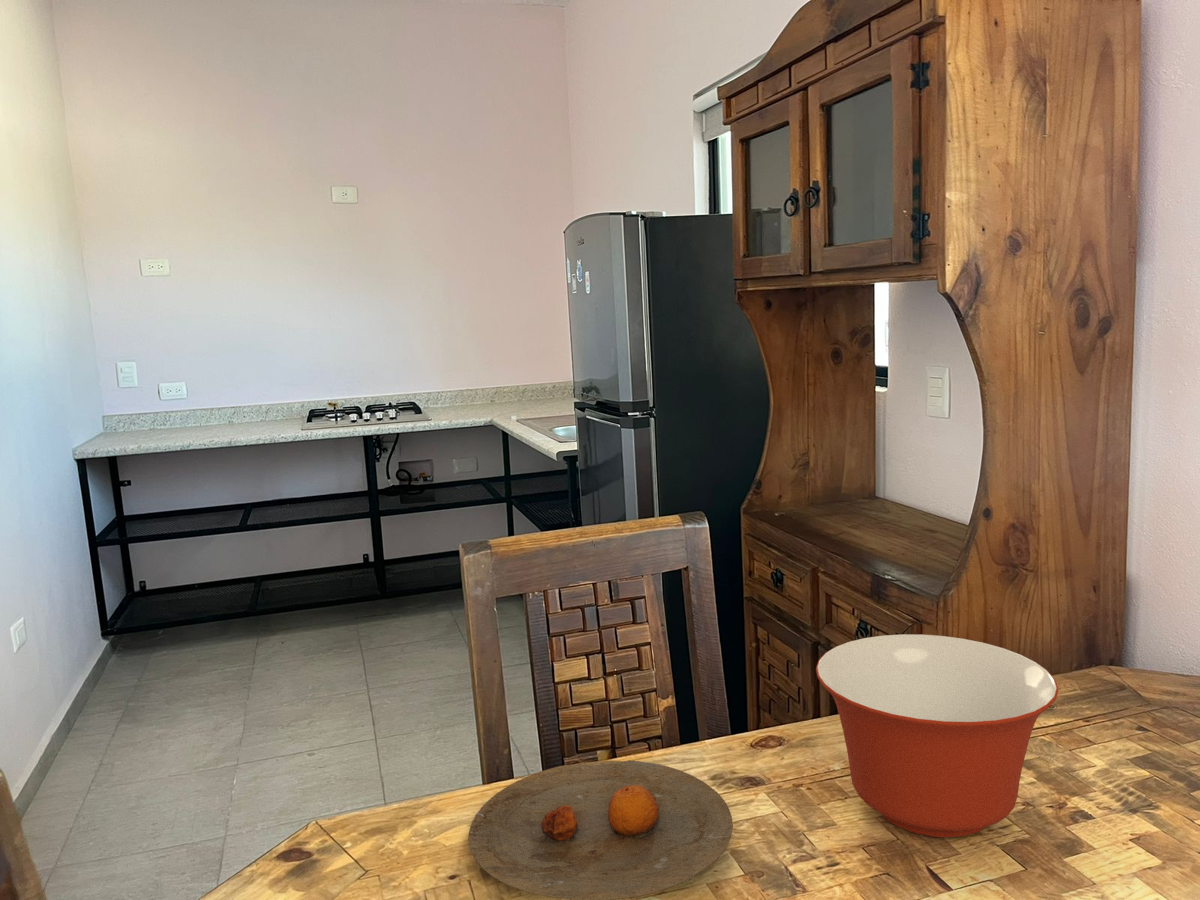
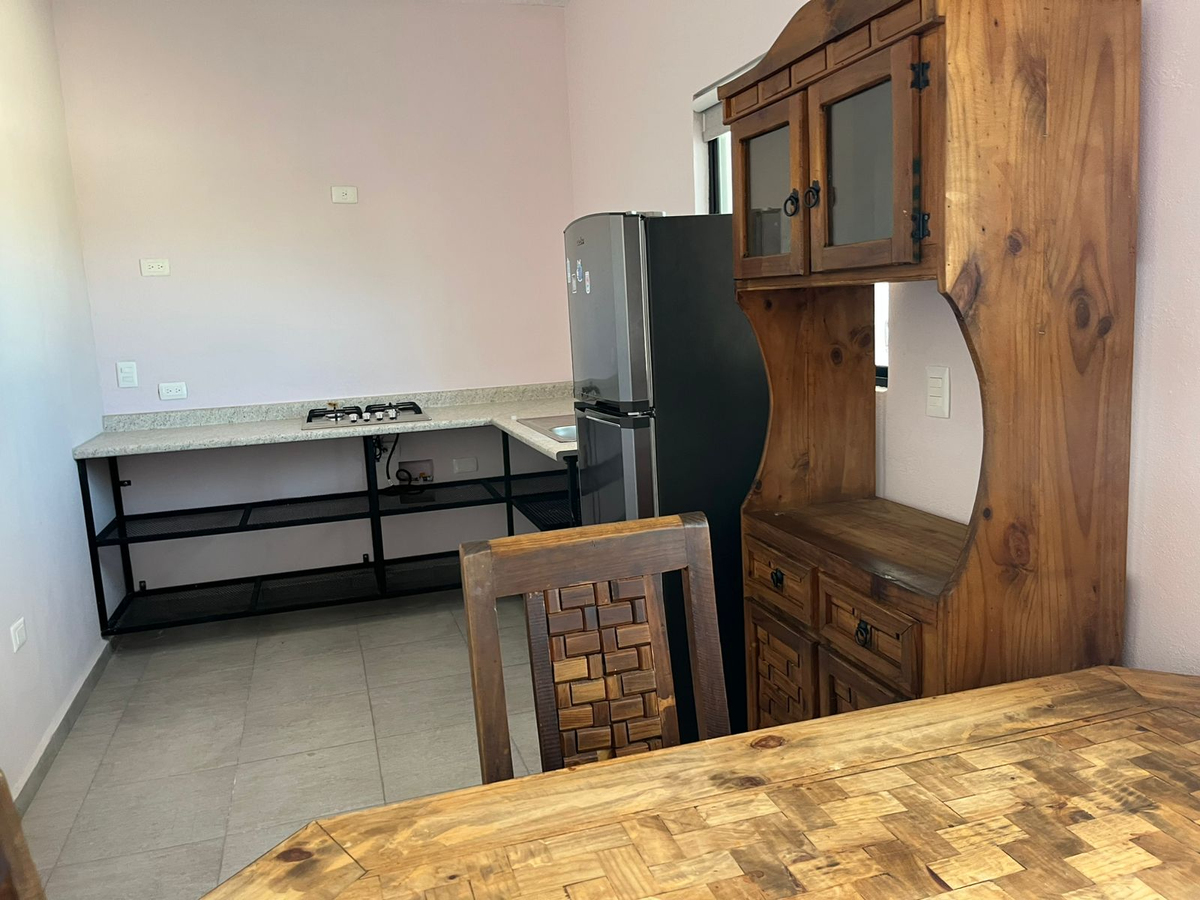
- plate (600, 810)
- mixing bowl (931, 740)
